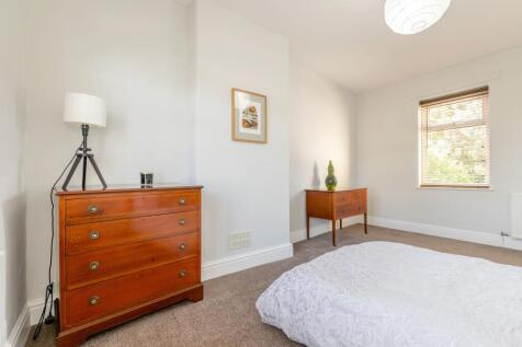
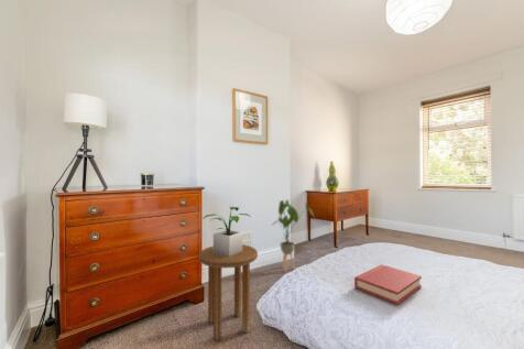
+ hardback book (387, 281)
+ house plant (288, 233)
+ side table (234, 288)
+ potted plant (230, 230)
